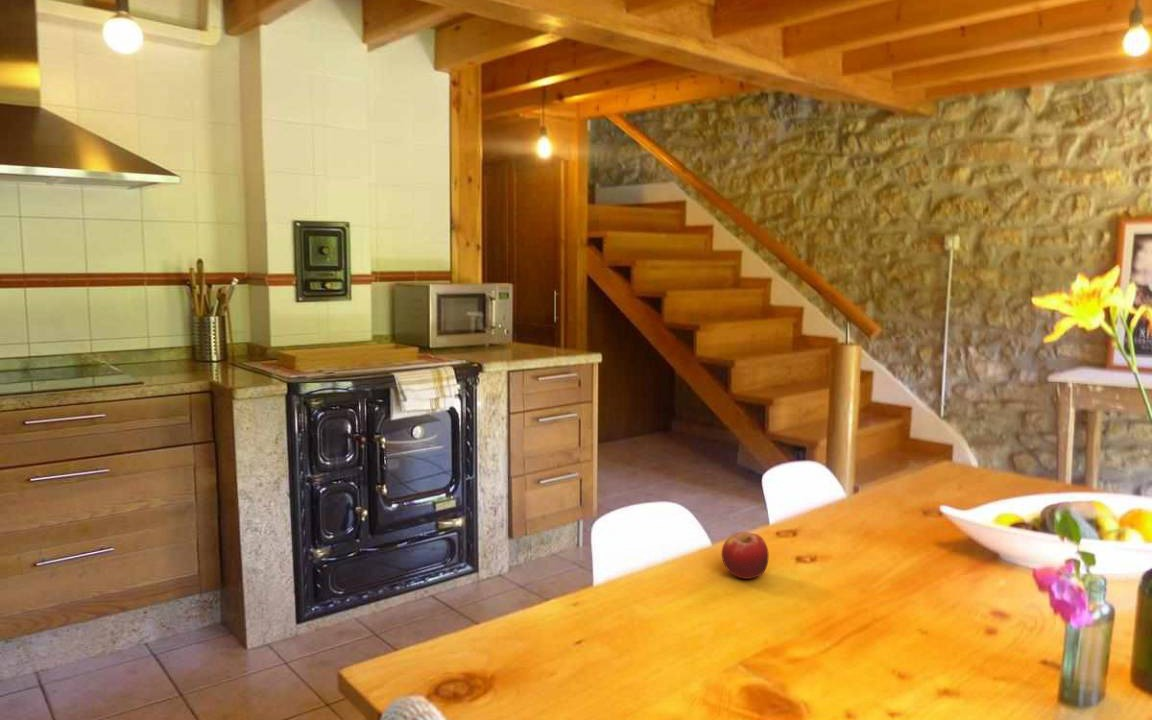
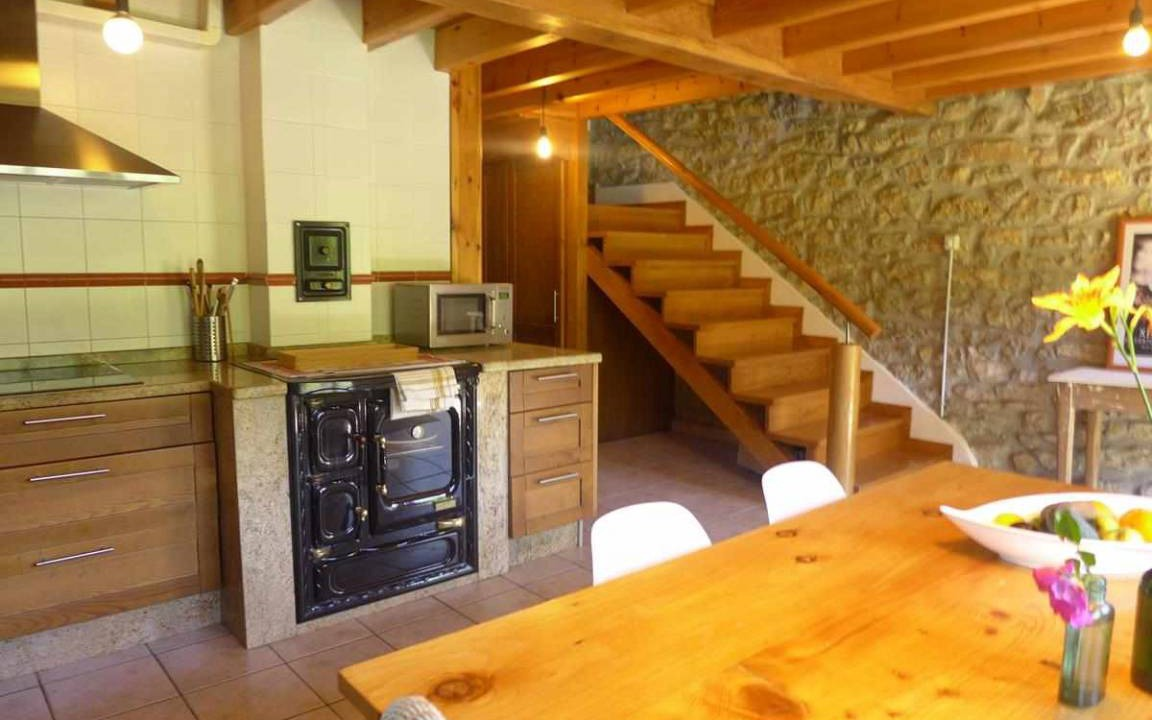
- fruit (745, 554)
